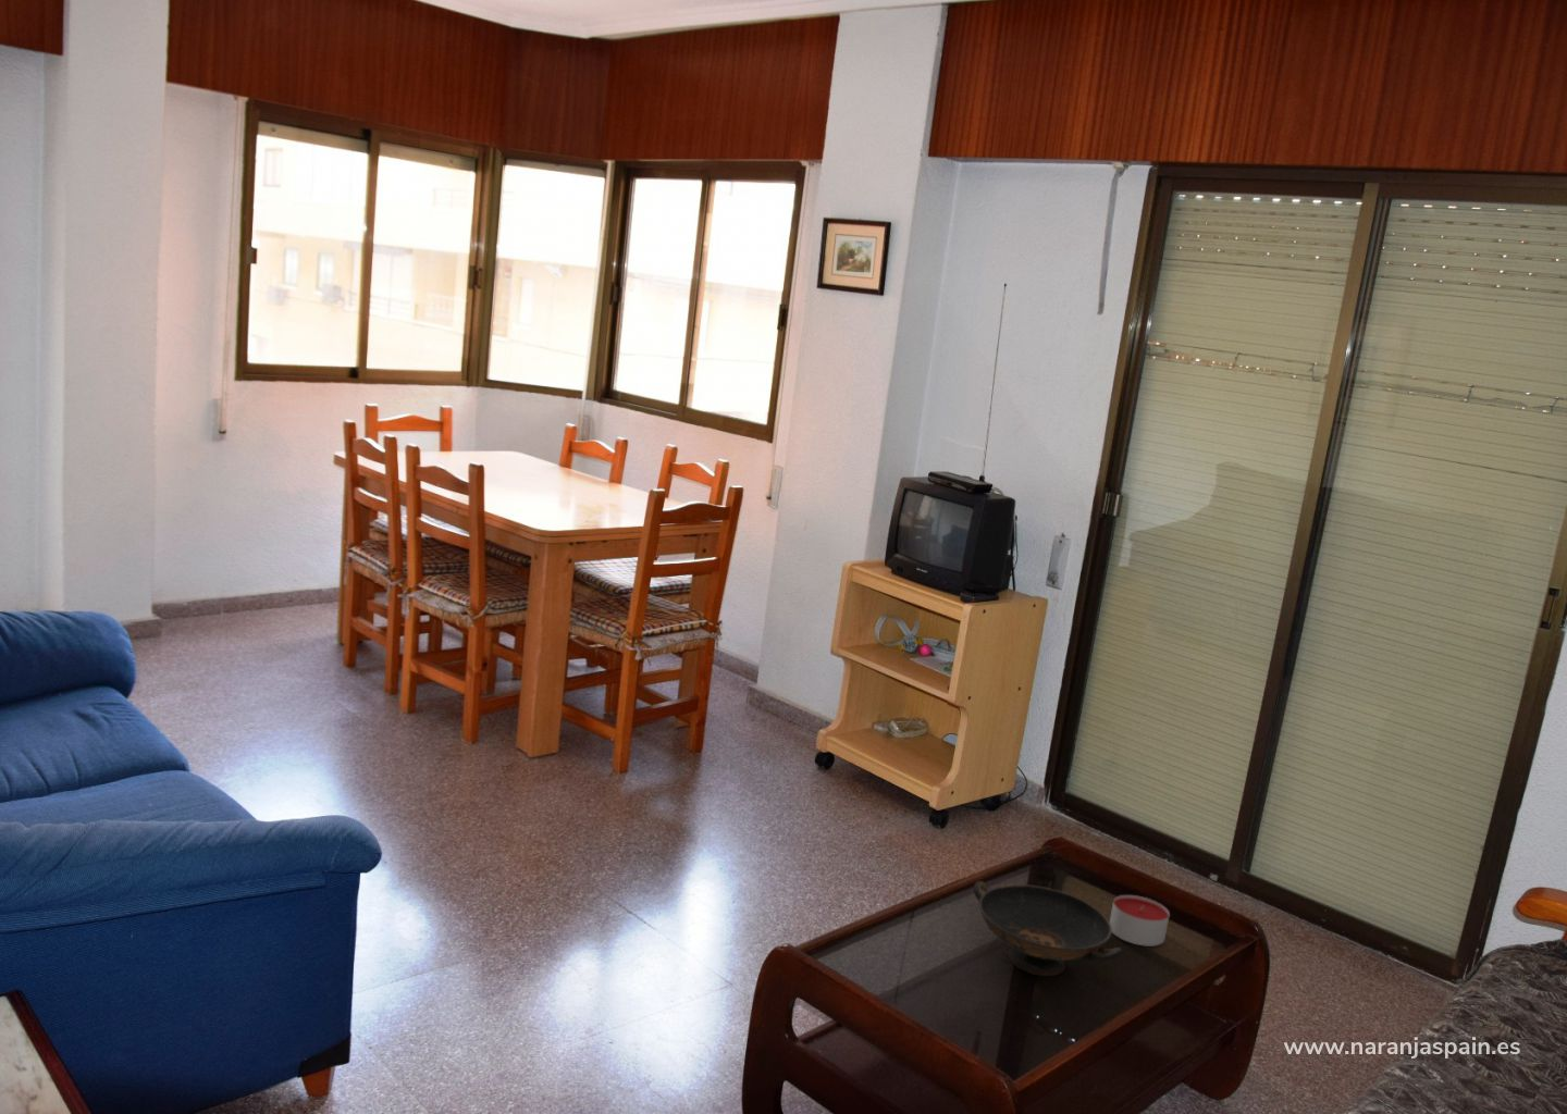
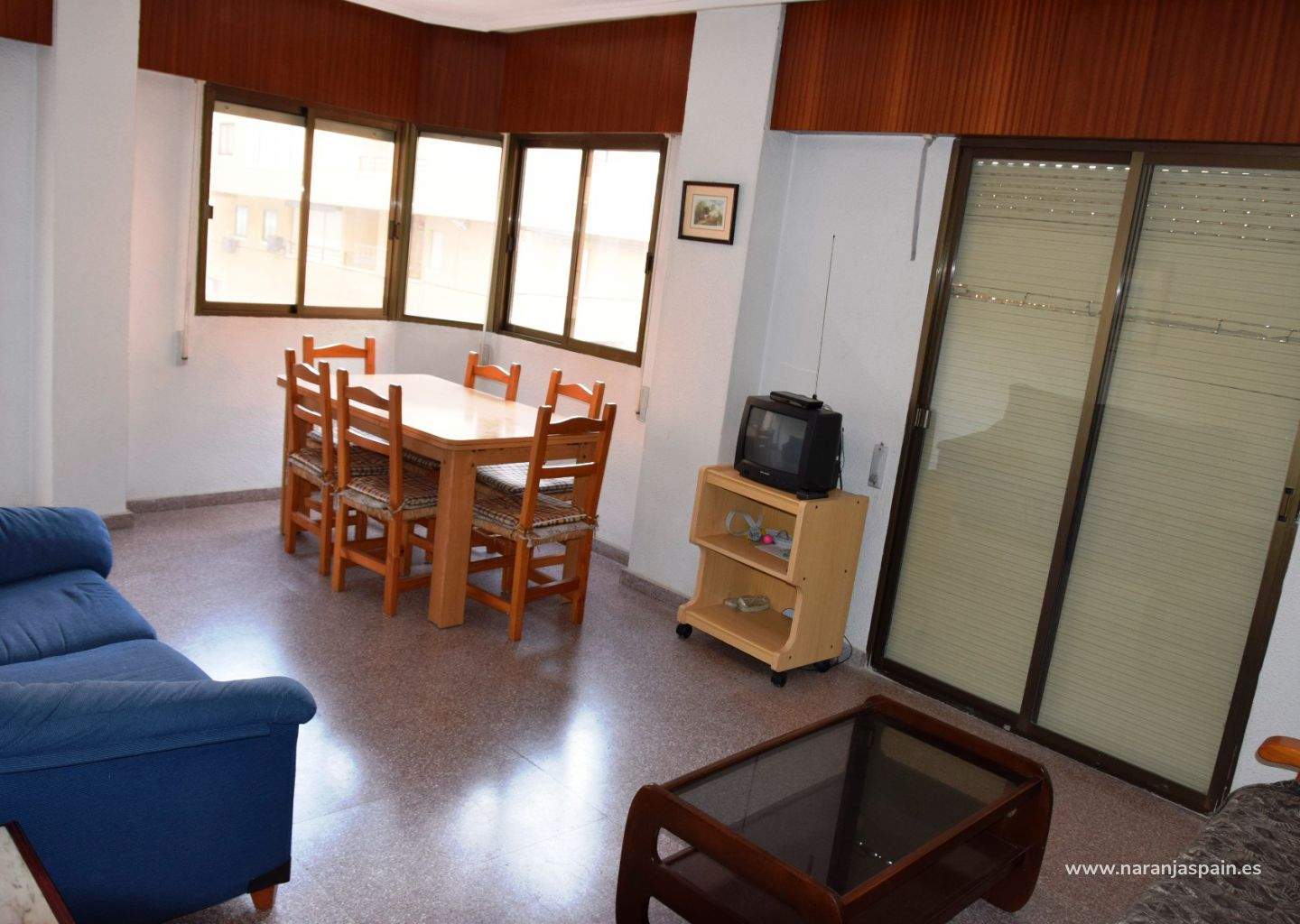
- candle (1138, 919)
- decorative bowl (1040, 938)
